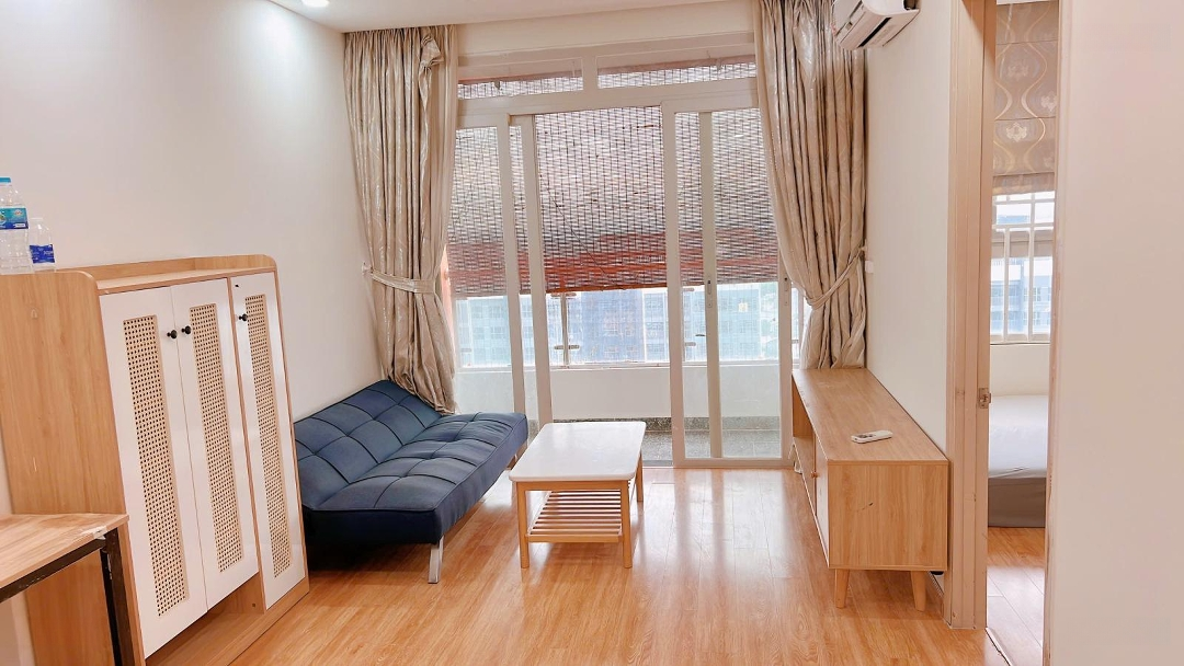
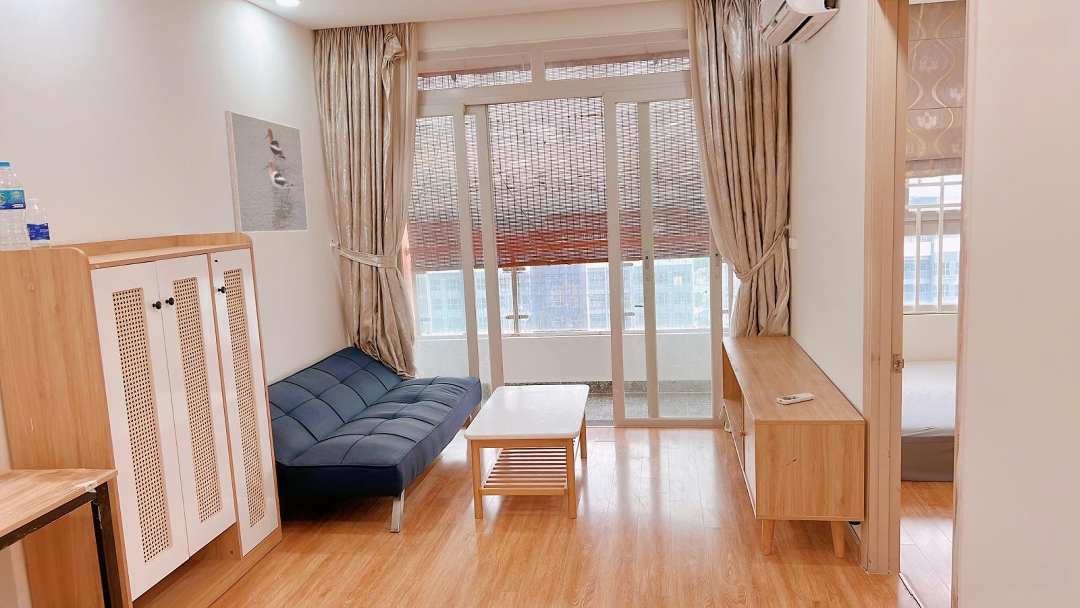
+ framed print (270, 176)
